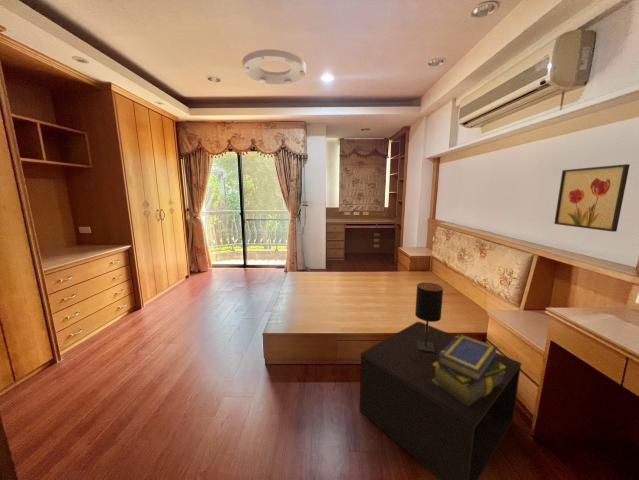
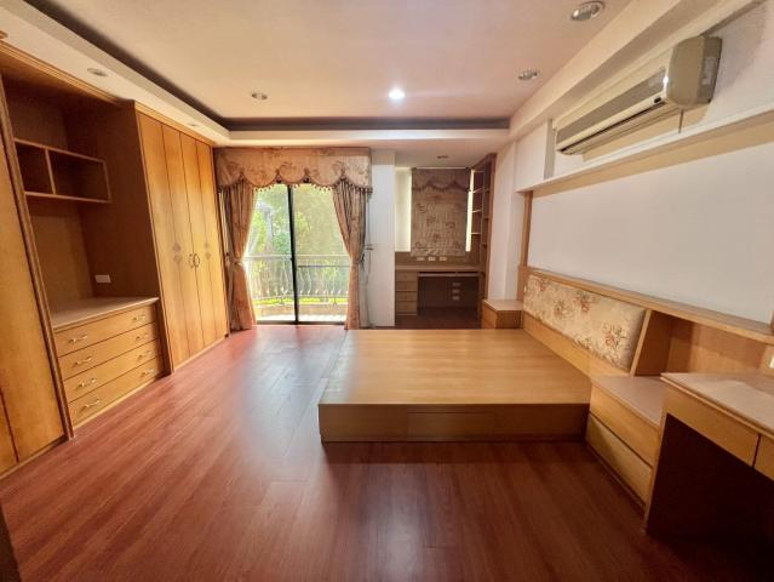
- ceiling light (274, 72)
- table lamp (427, 317)
- nightstand (435, 387)
- stack of books (468, 366)
- wall art (588, 198)
